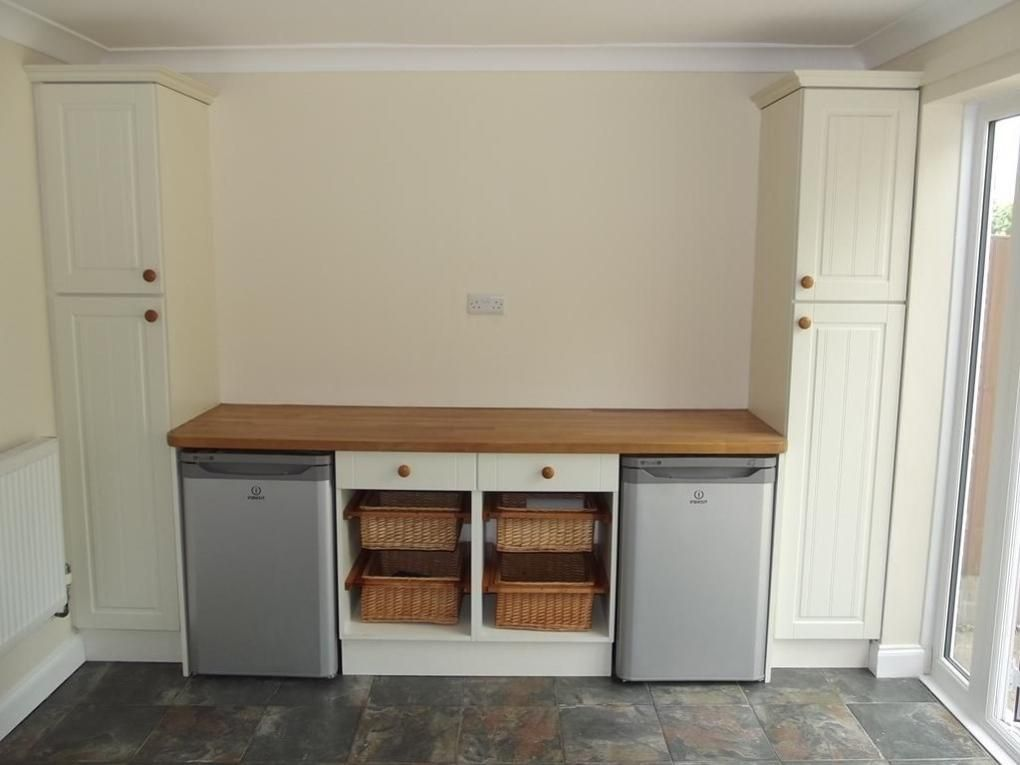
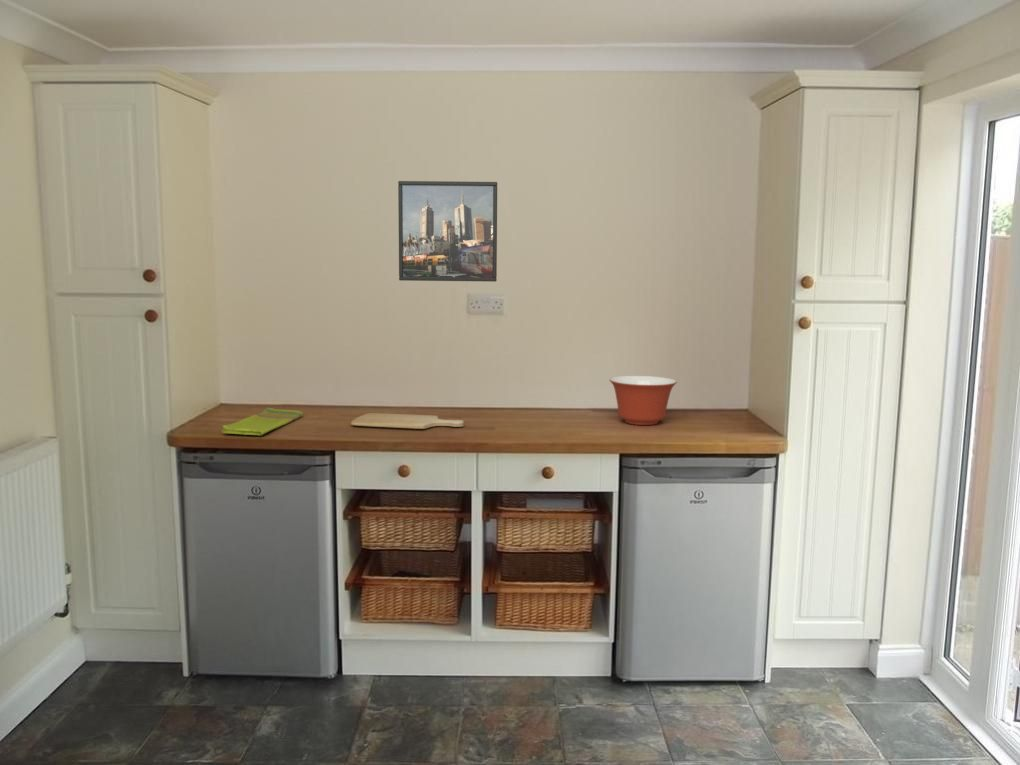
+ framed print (447, 231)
+ dish towel (264, 420)
+ mixing bowl (642, 401)
+ chopping board (410, 421)
